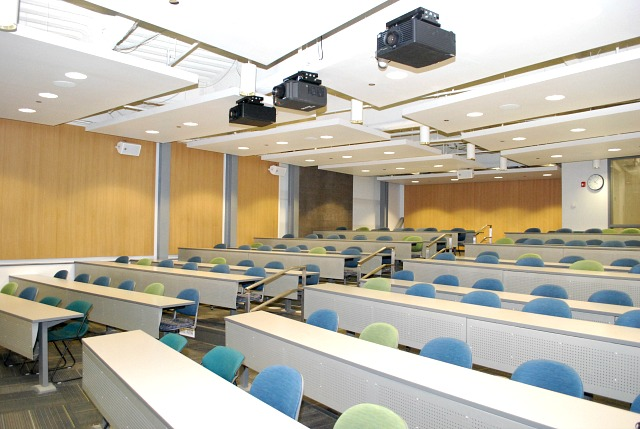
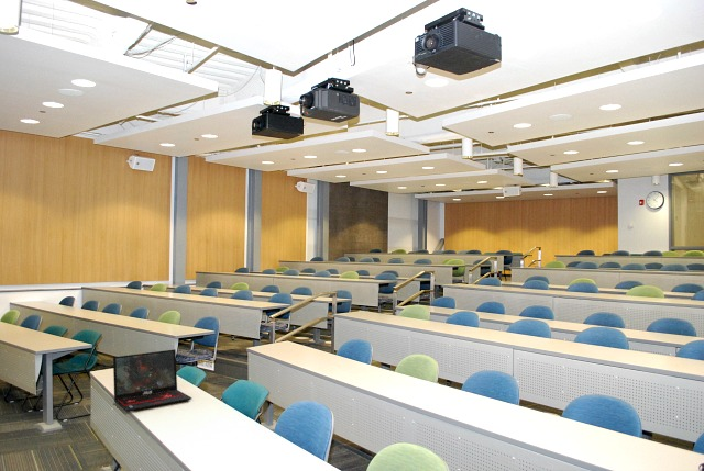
+ laptop (152, 378)
